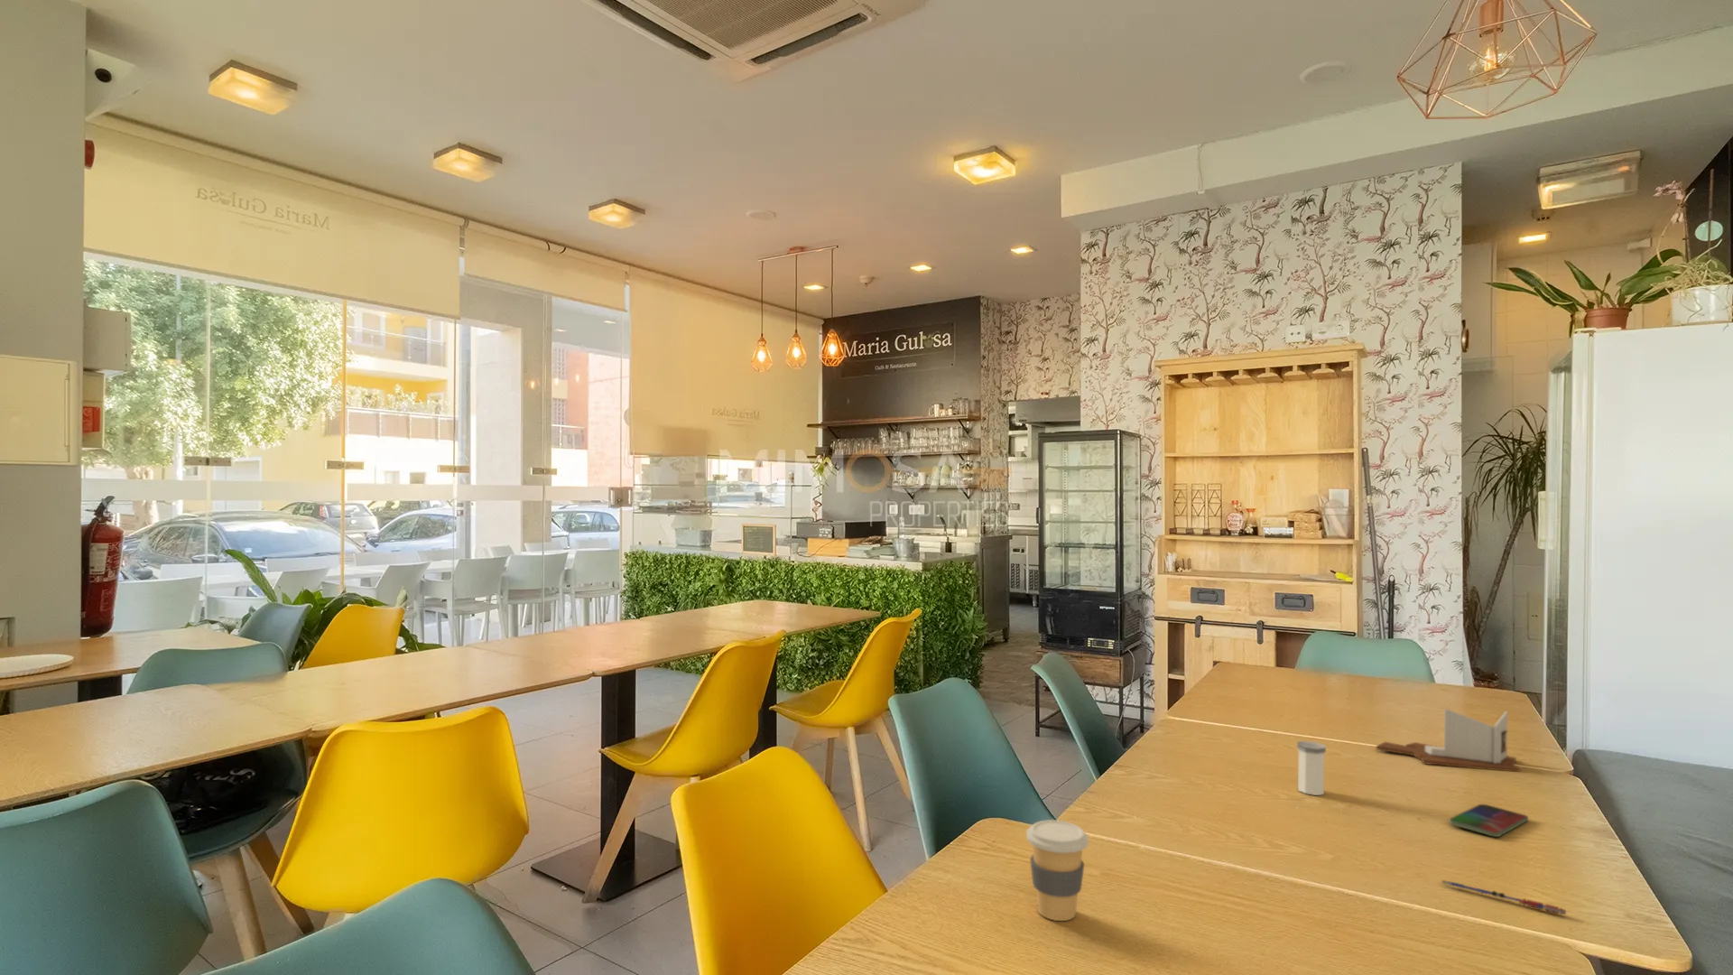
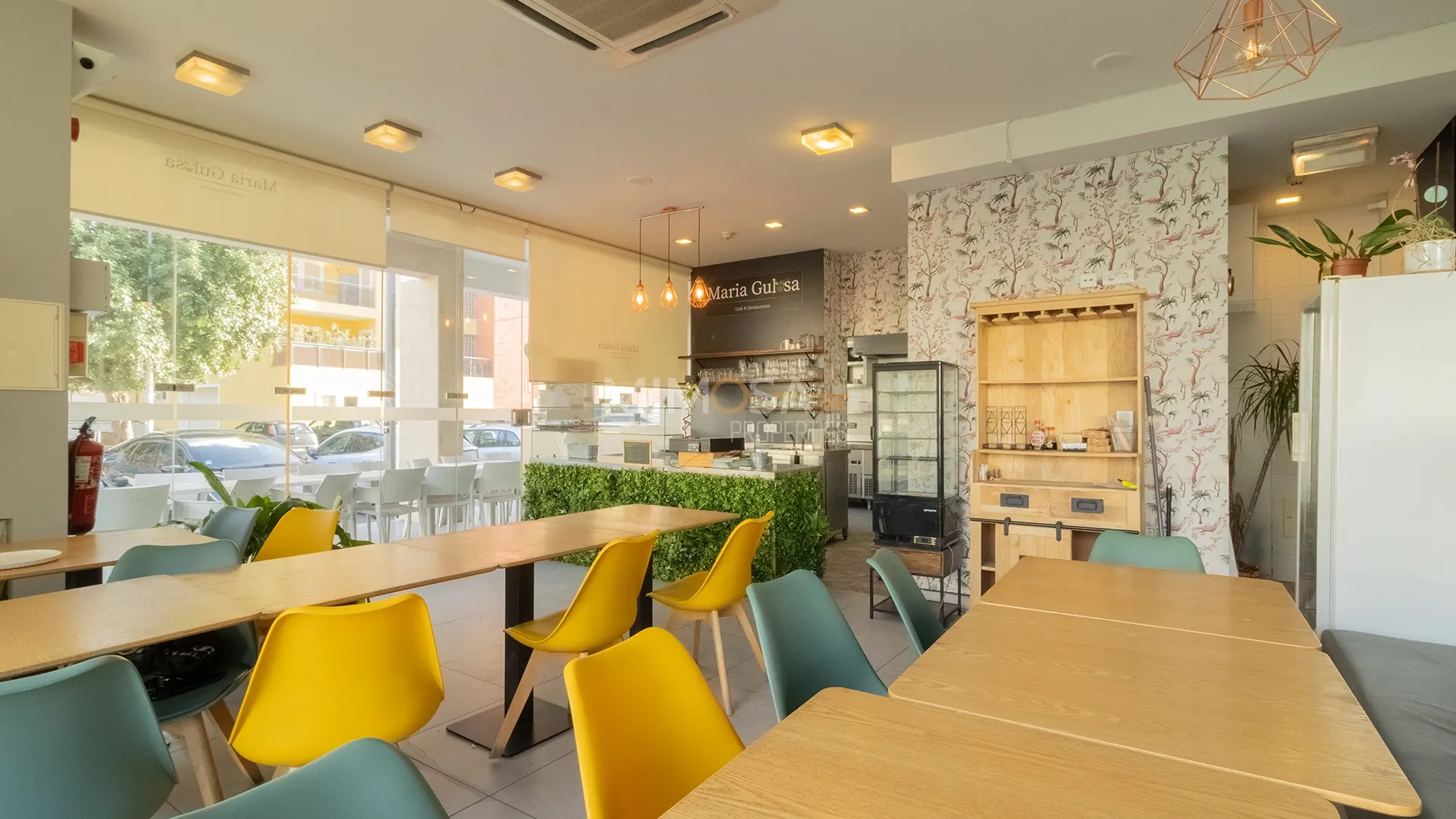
- pen (1501, 895)
- smartphone (1488, 819)
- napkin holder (1451, 731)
- coffee cup (1056, 870)
- salt shaker (1310, 768)
